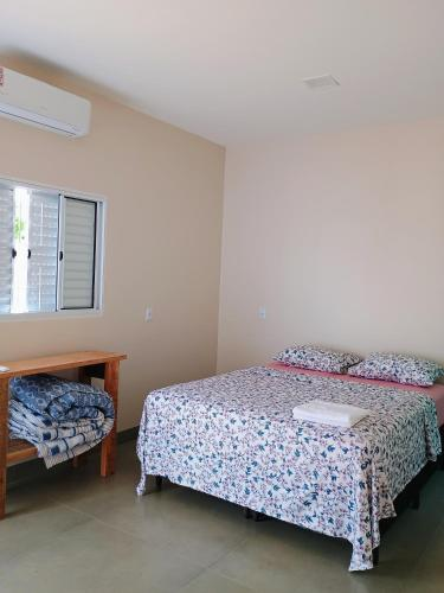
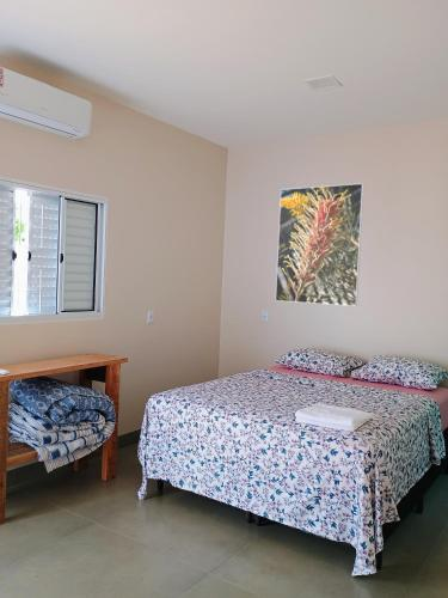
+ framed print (317, 245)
